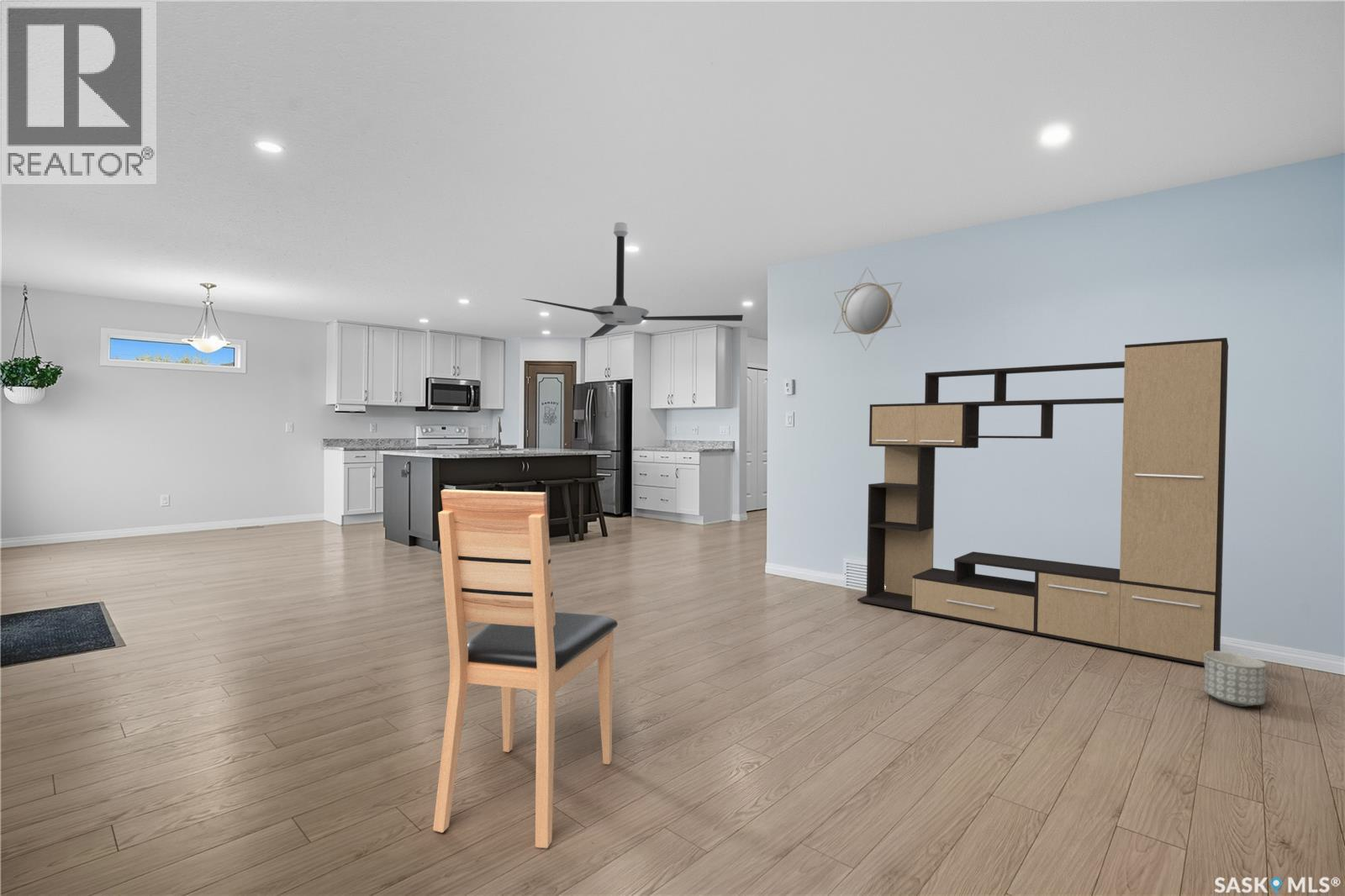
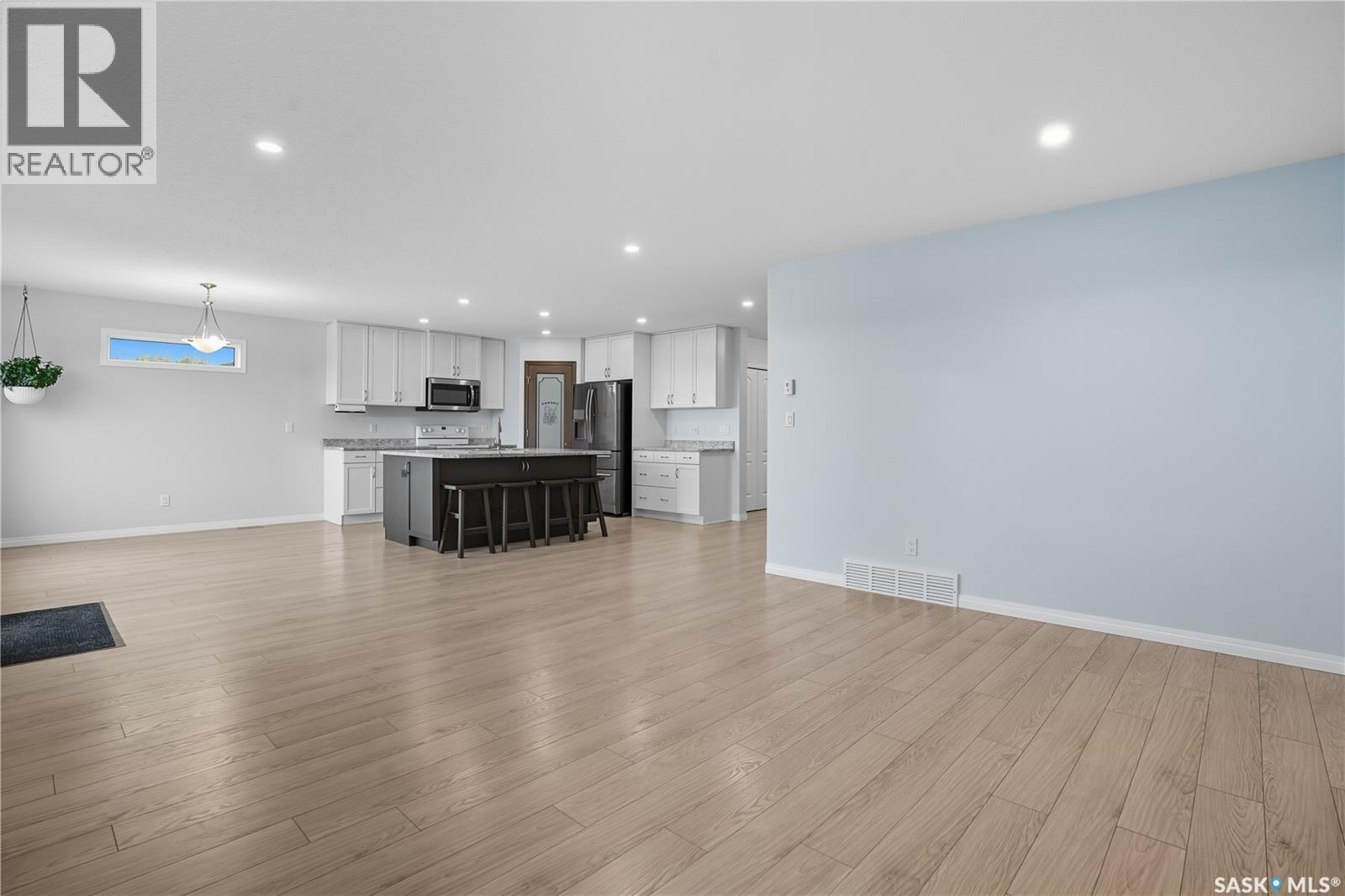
- ceiling fan (623, 277)
- media console (1019, 438)
- chair (529, 640)
- planter (1234, 681)
- home mirror (866, 308)
